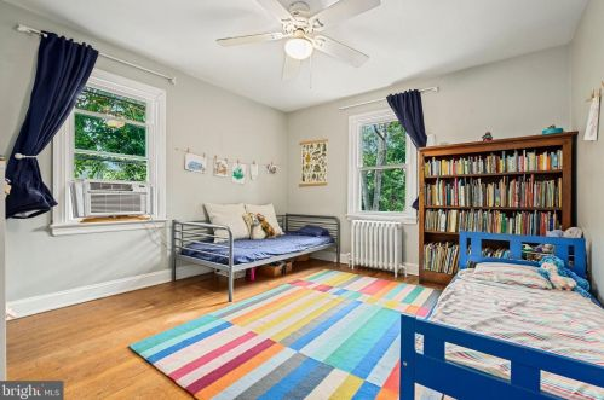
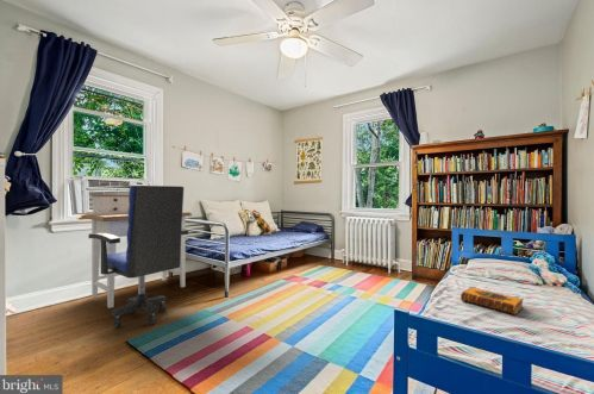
+ hardback book (490, 300)
+ desk (126, 234)
+ office chair (144, 252)
